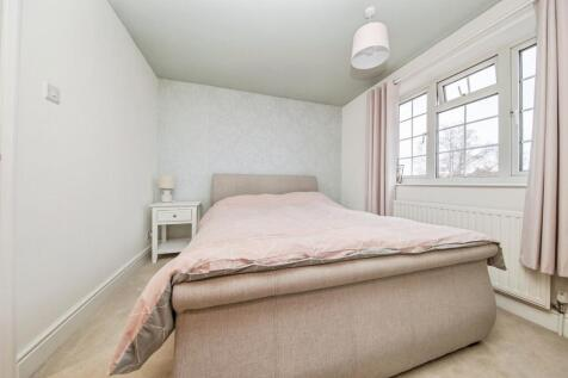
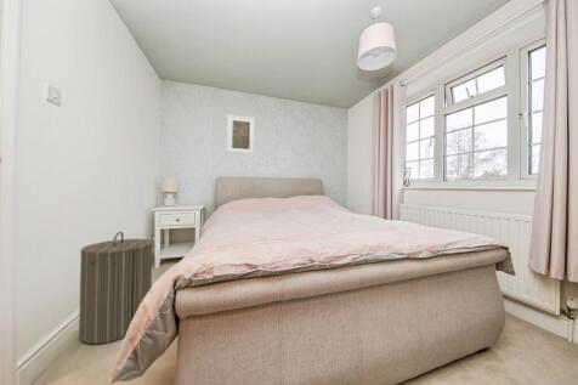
+ laundry hamper (118, 278)
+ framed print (240, 135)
